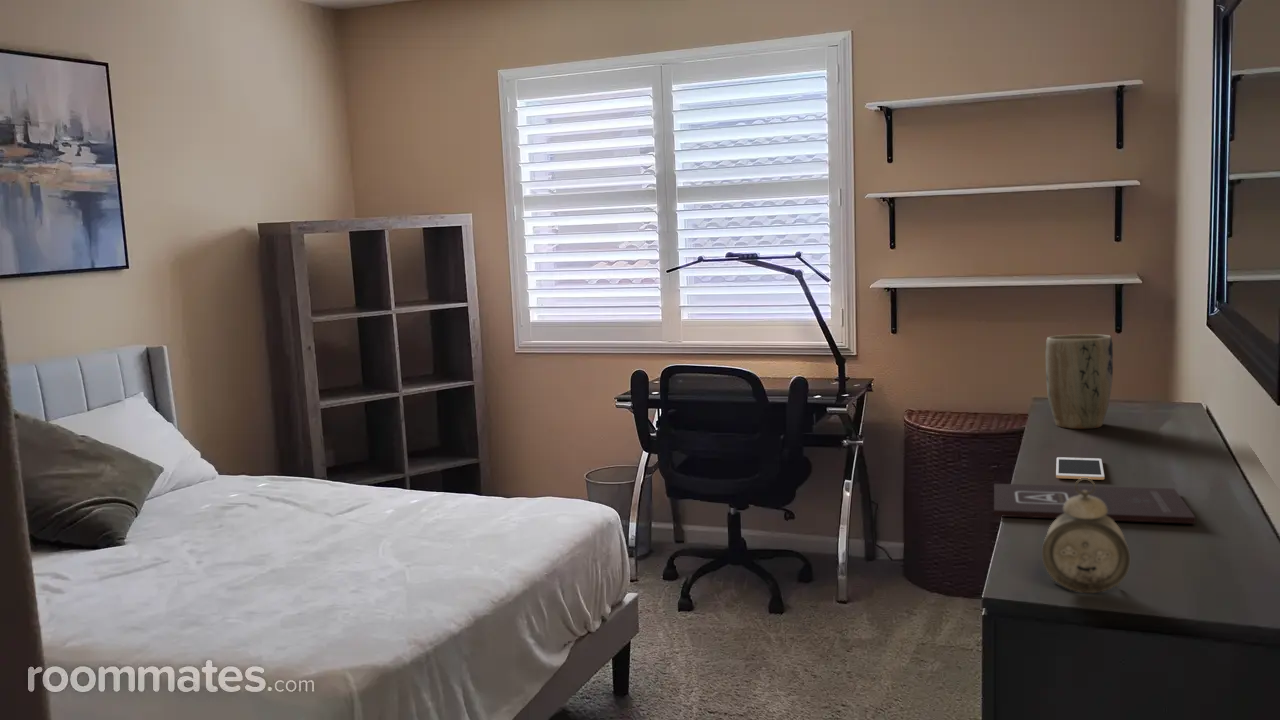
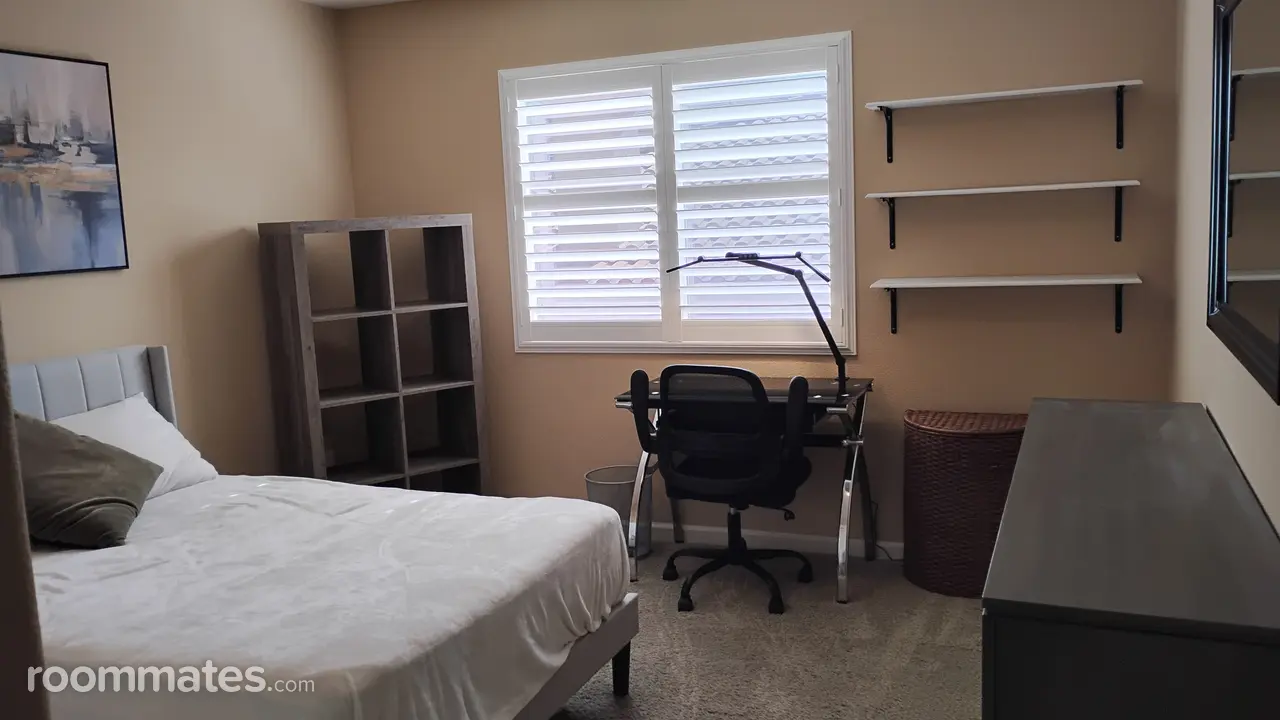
- book (1088, 495)
- alarm clock (1085, 533)
- cell phone (1079, 468)
- plant pot (1079, 381)
